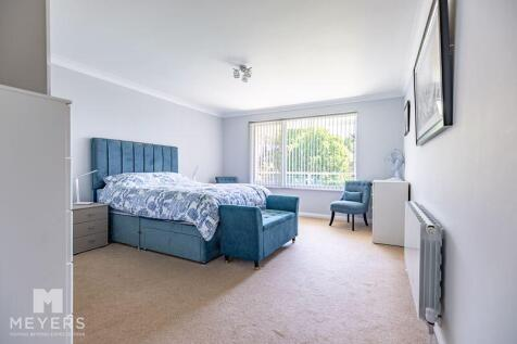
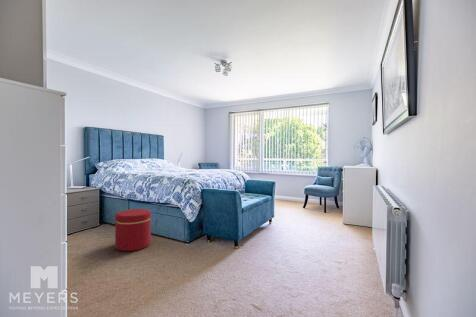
+ ottoman (133, 228)
